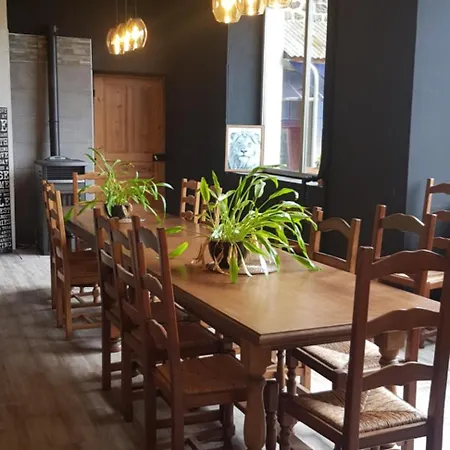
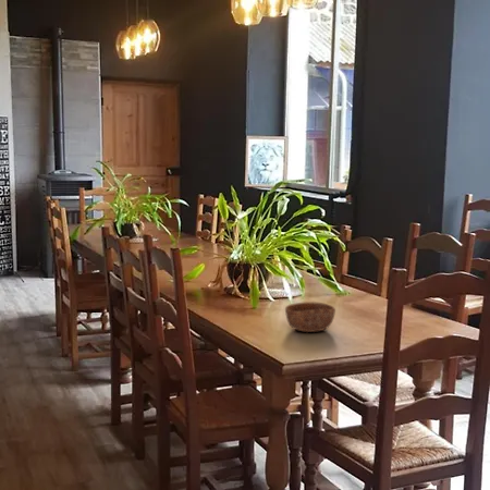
+ bowl (309, 317)
